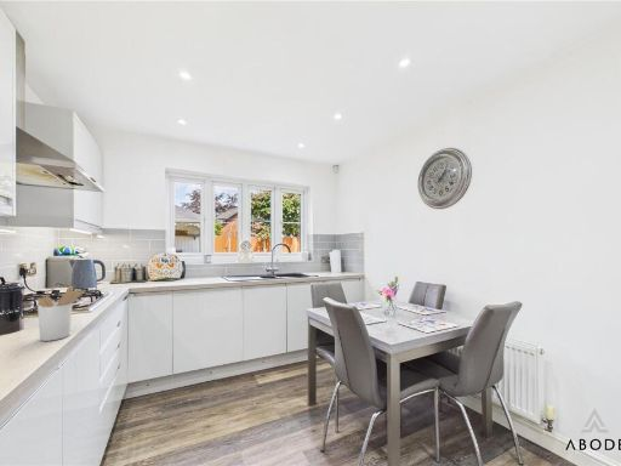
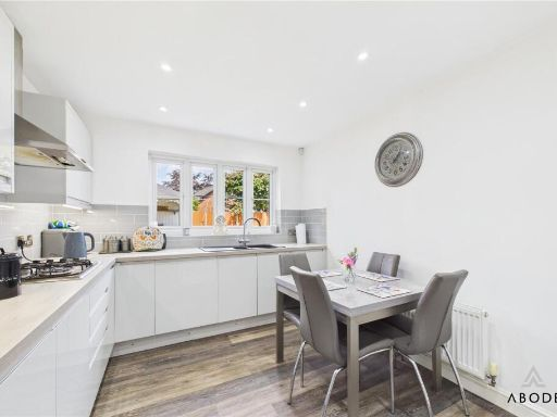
- utensil holder (61, 312)
